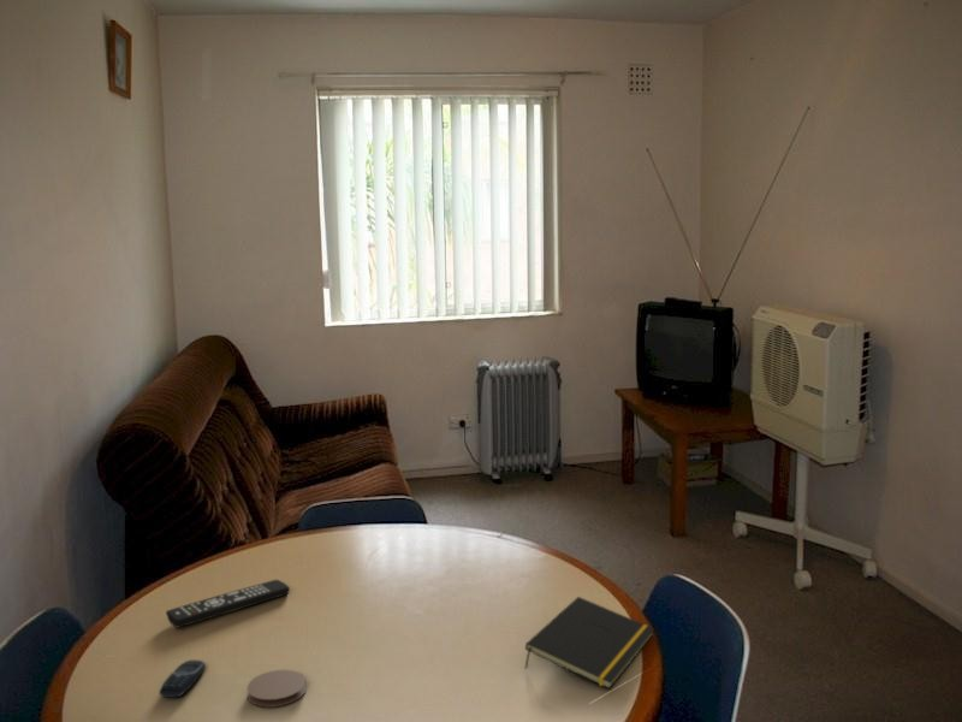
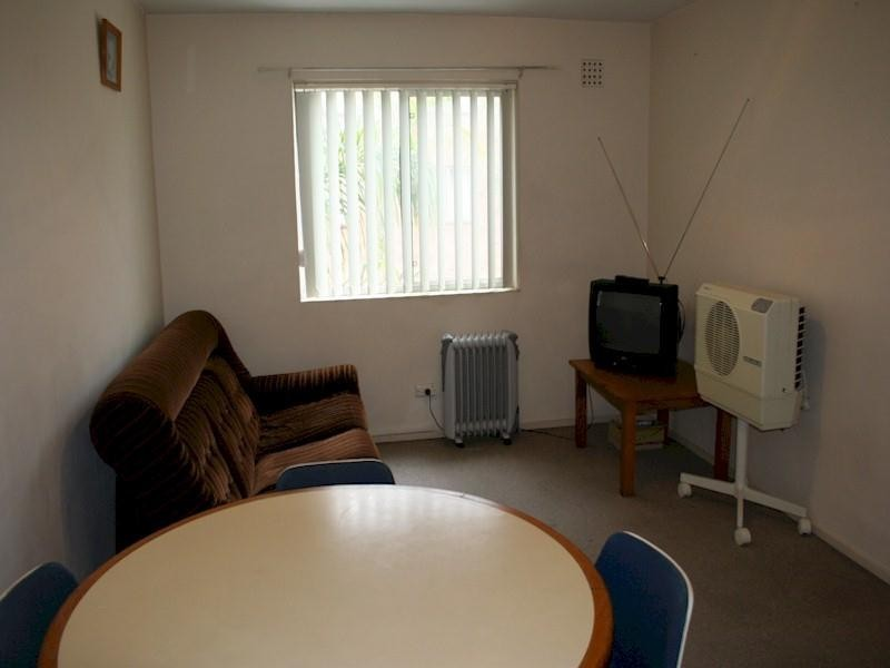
- remote control (230, 603)
- mobile phone (183, 676)
- coaster (277, 687)
- notepad (592, 638)
